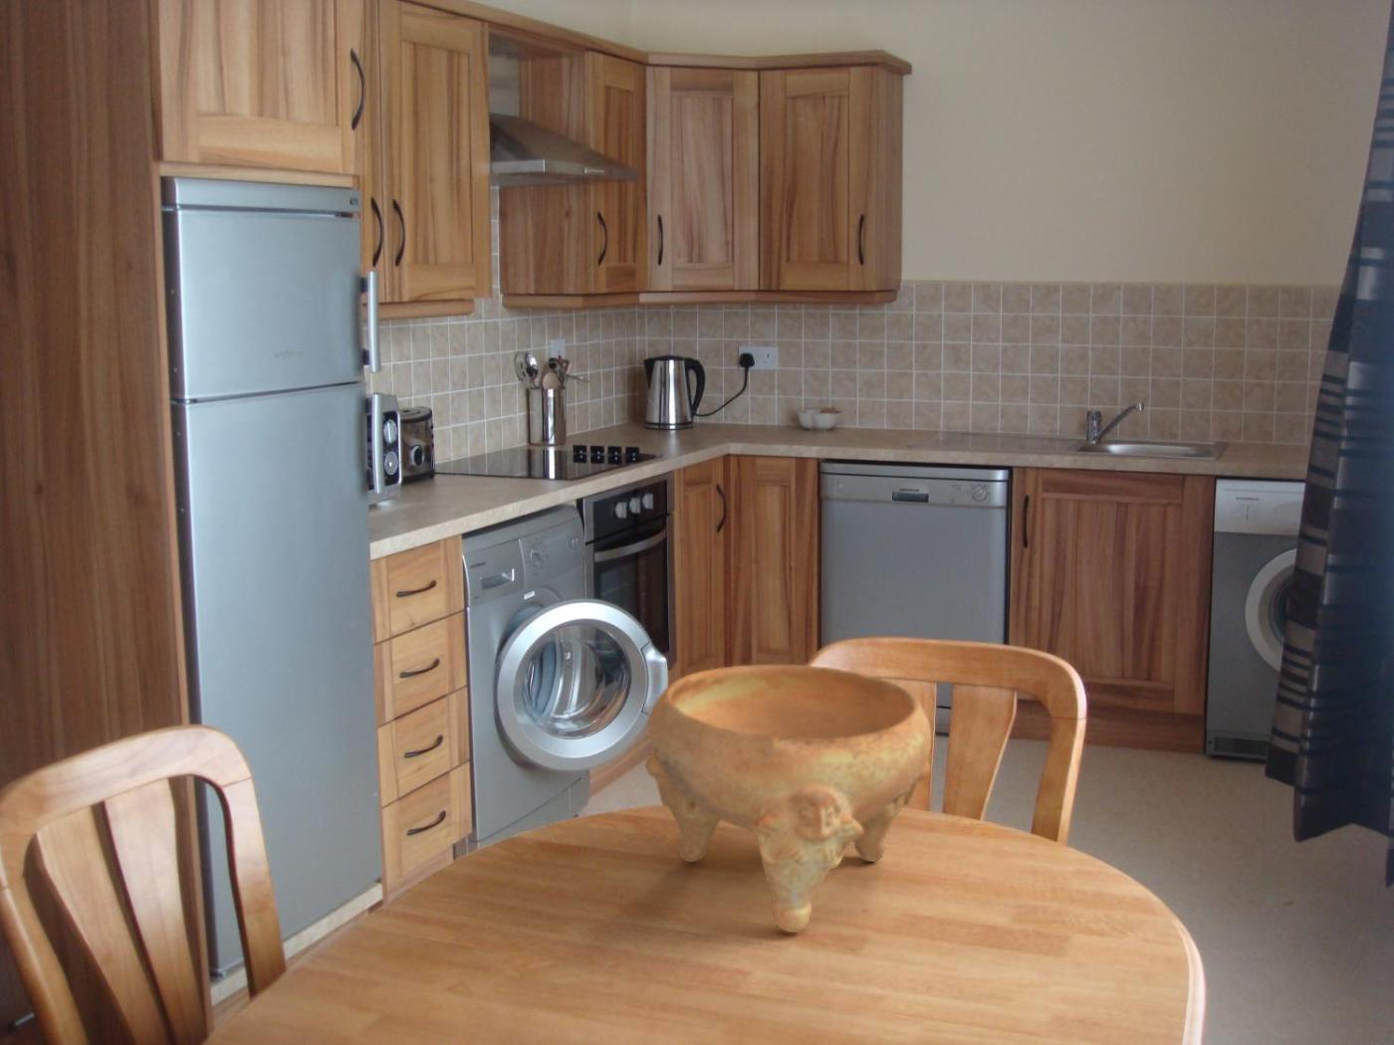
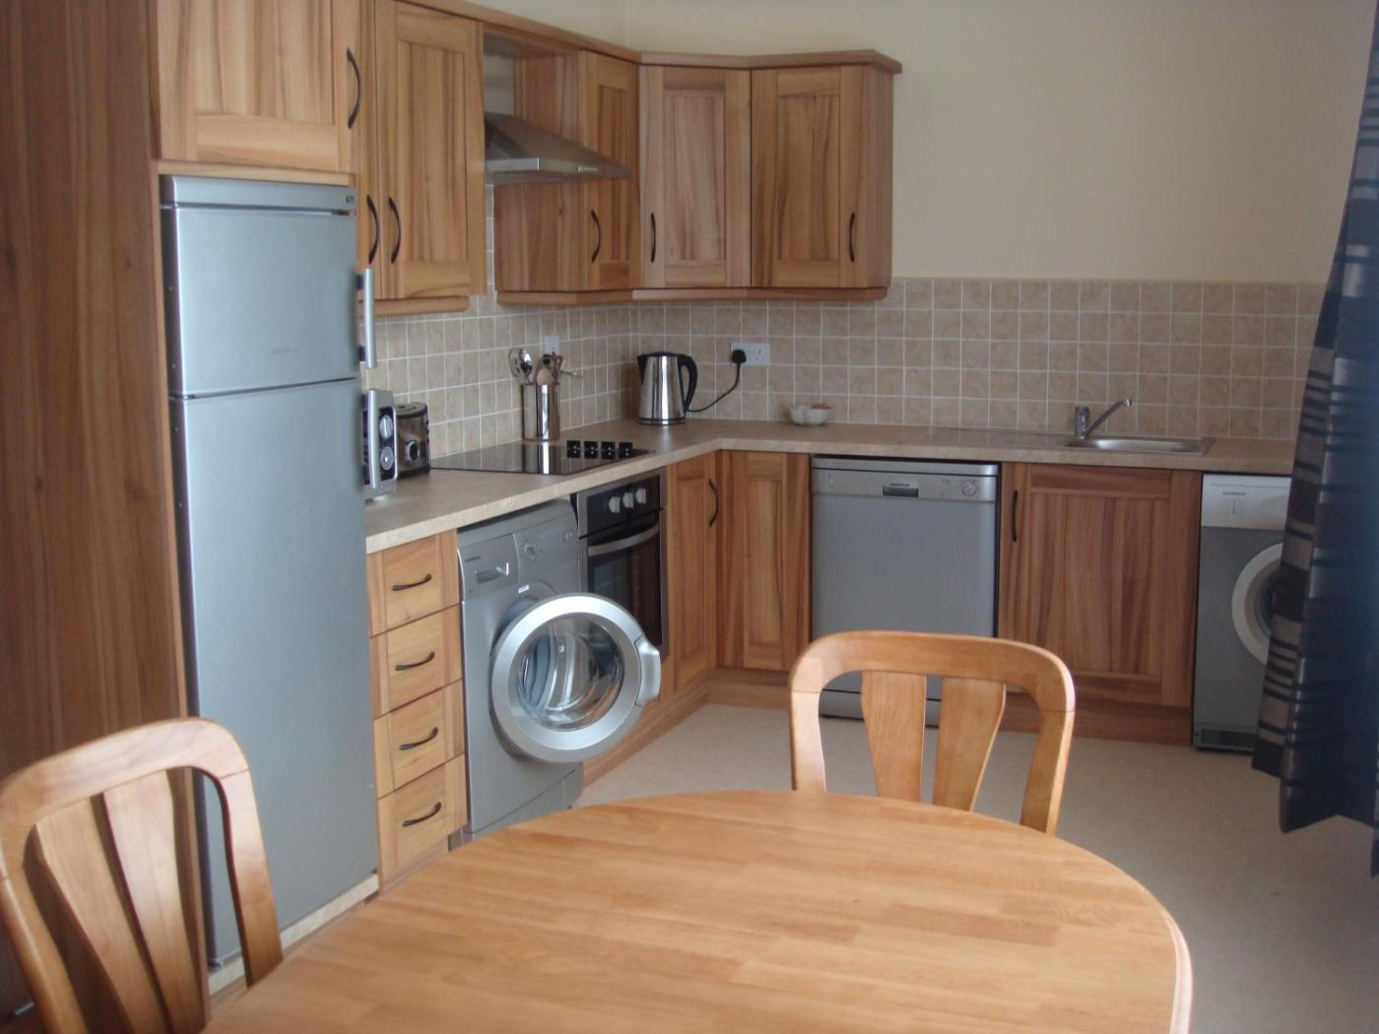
- decorative bowl (778, 793)
